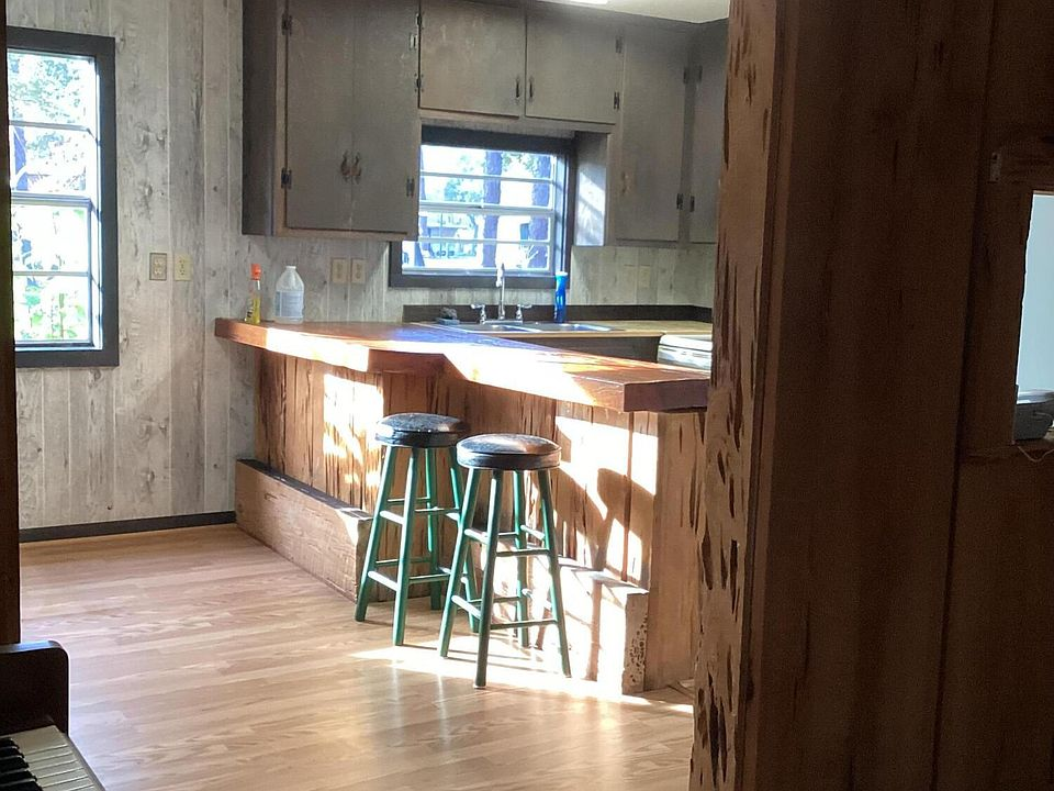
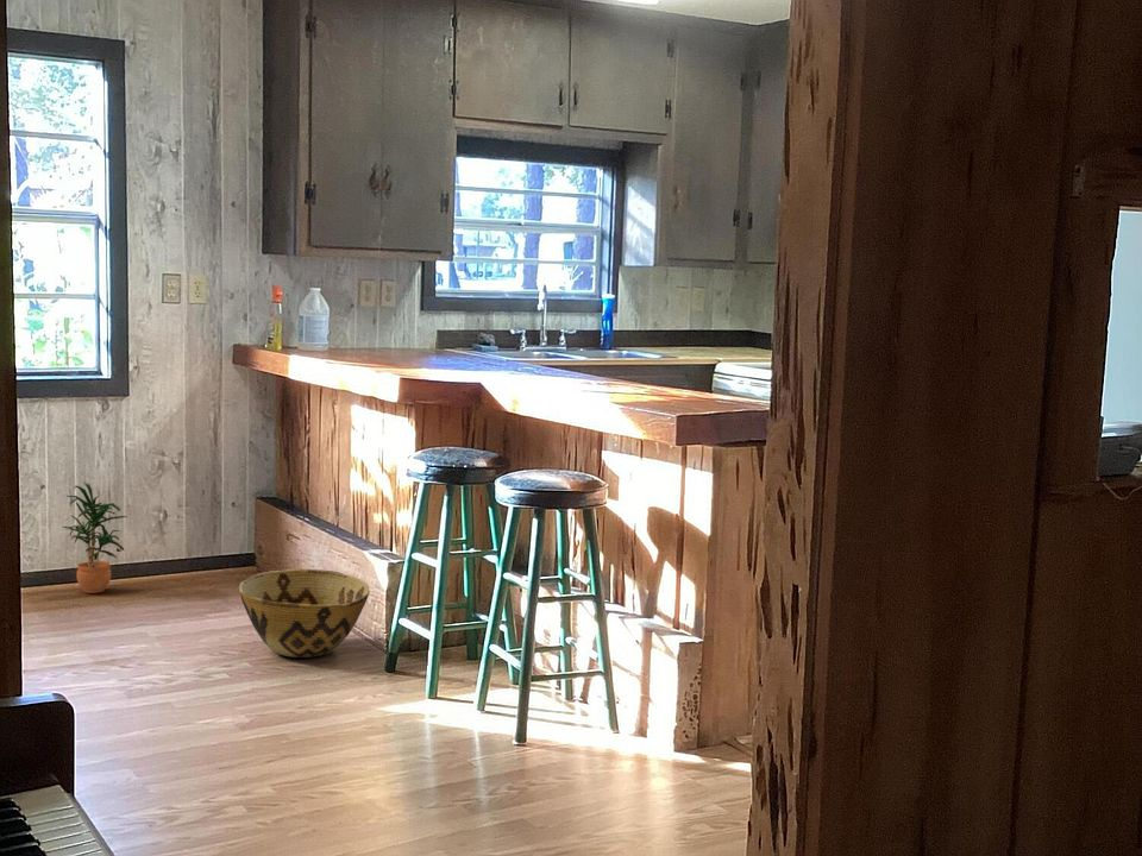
+ potted plant (95, 535)
+ woven basket (303, 617)
